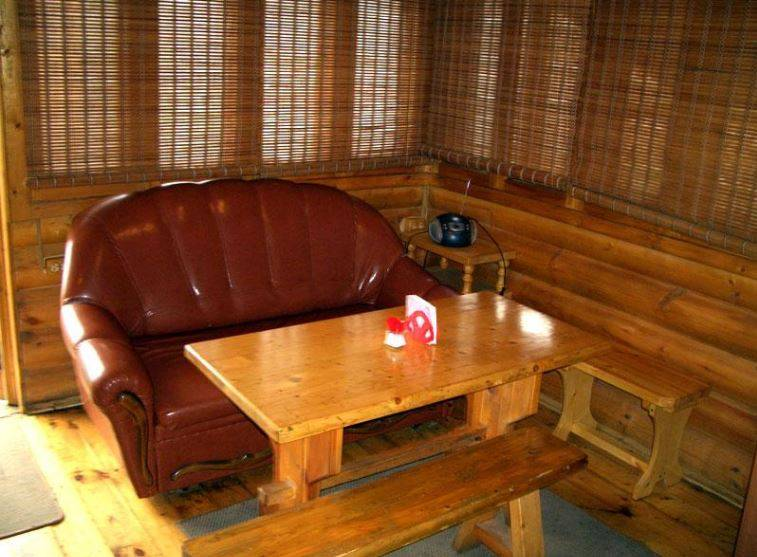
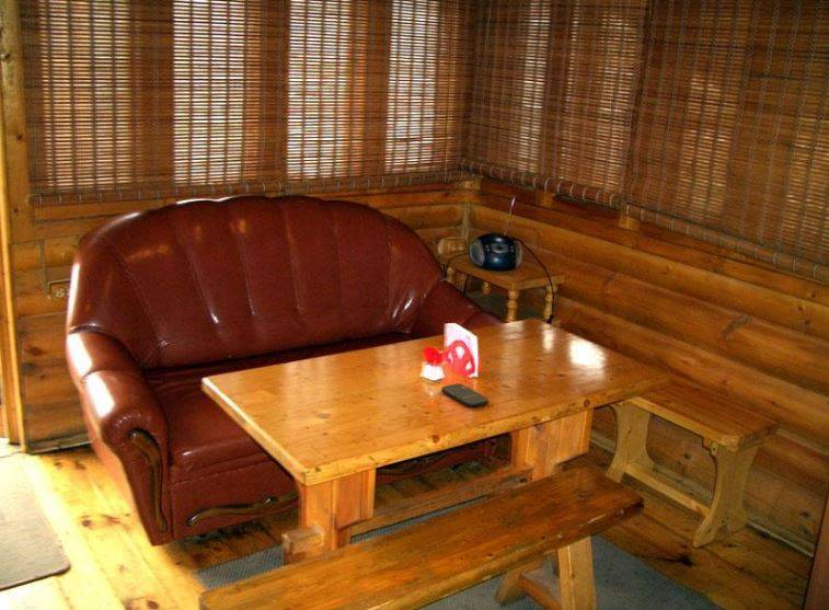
+ smartphone (464, 394)
